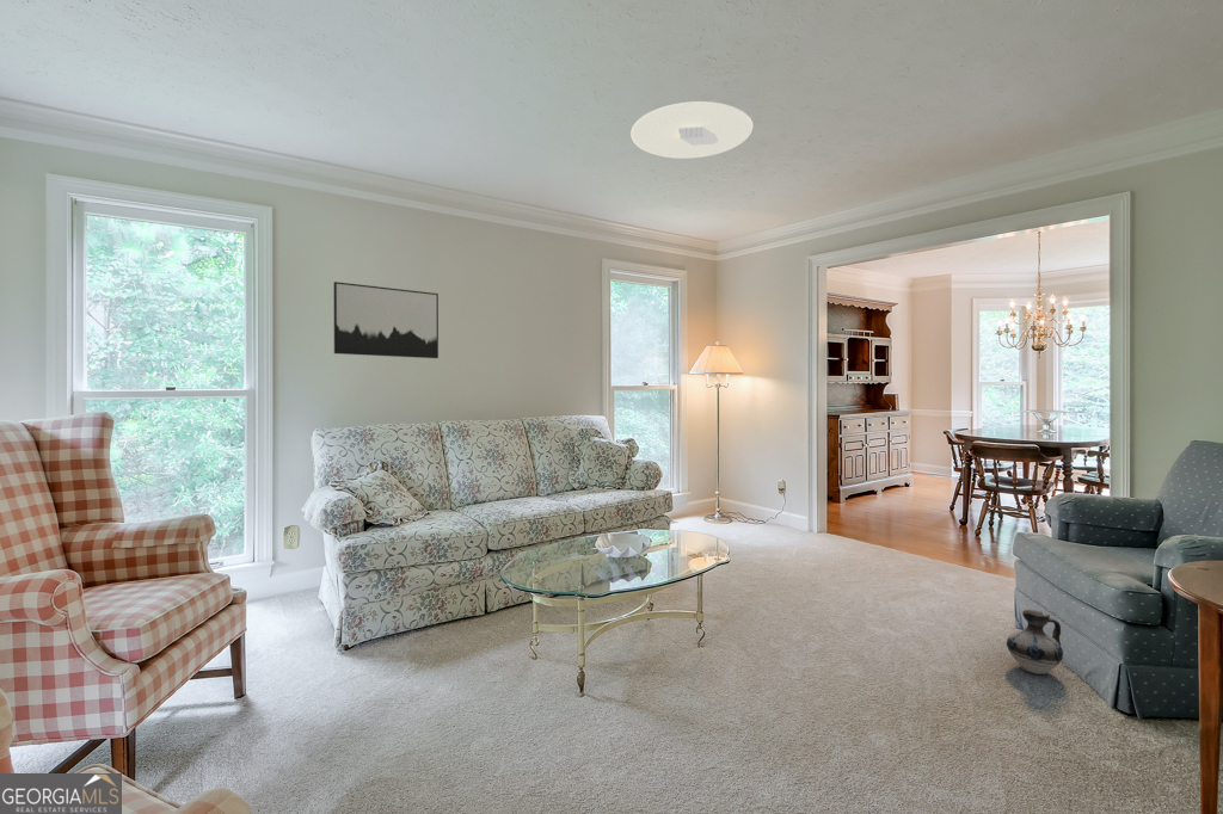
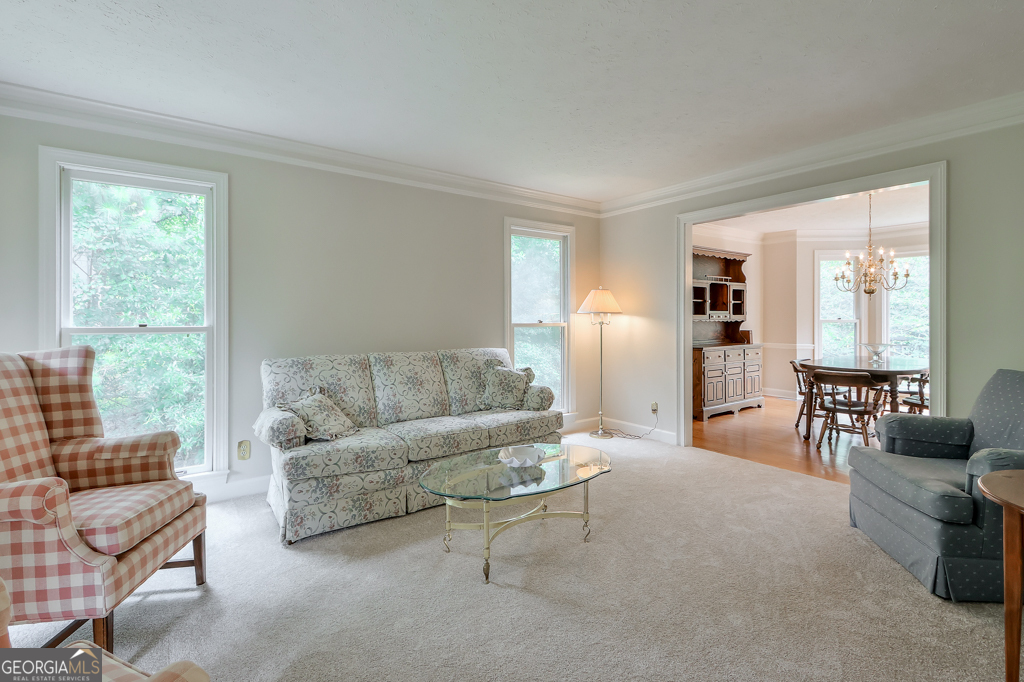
- ceramic jug (1034, 641)
- ceiling light (690, 127)
- wall art (388, 321)
